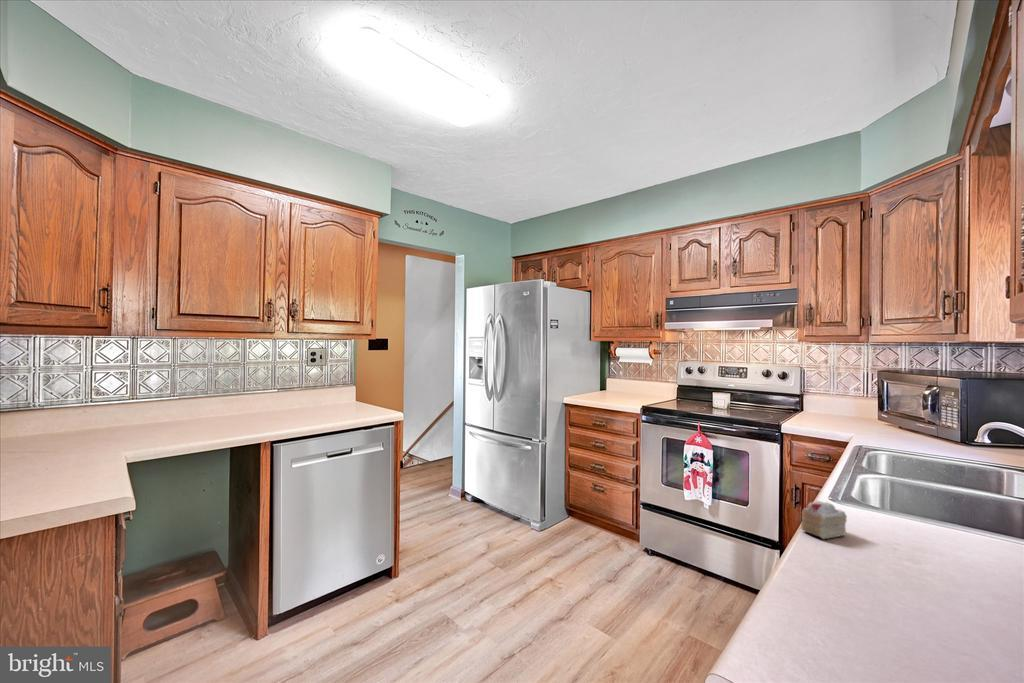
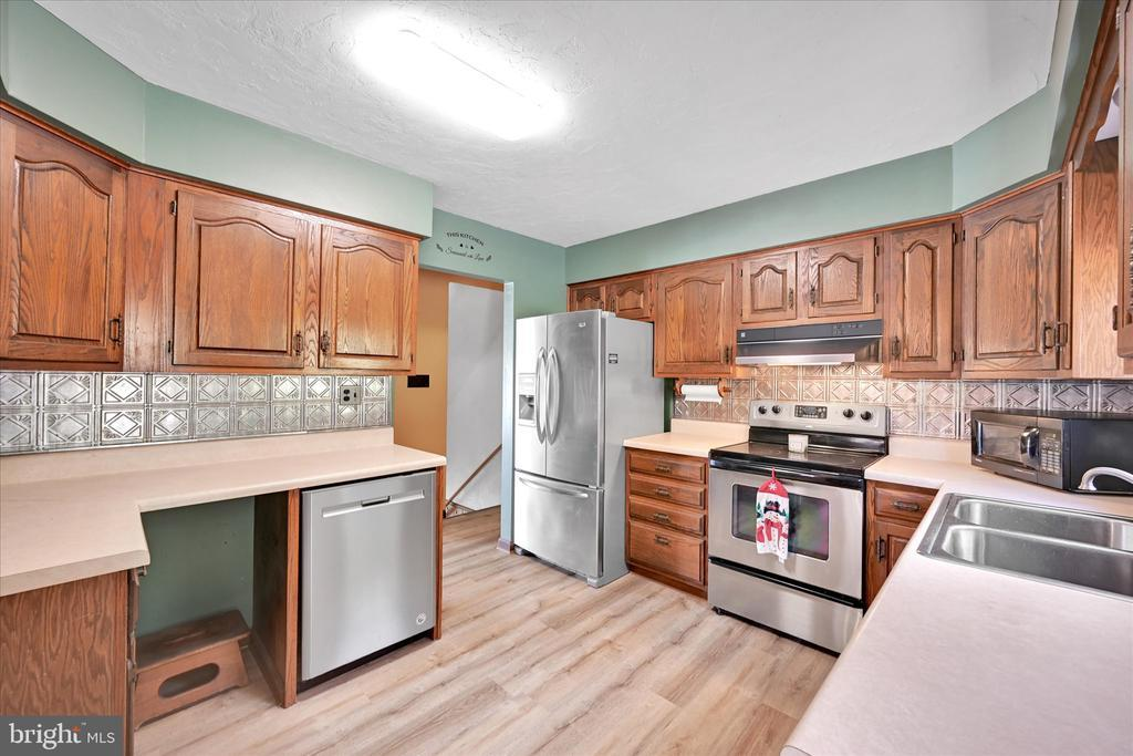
- cake slice (823, 517)
